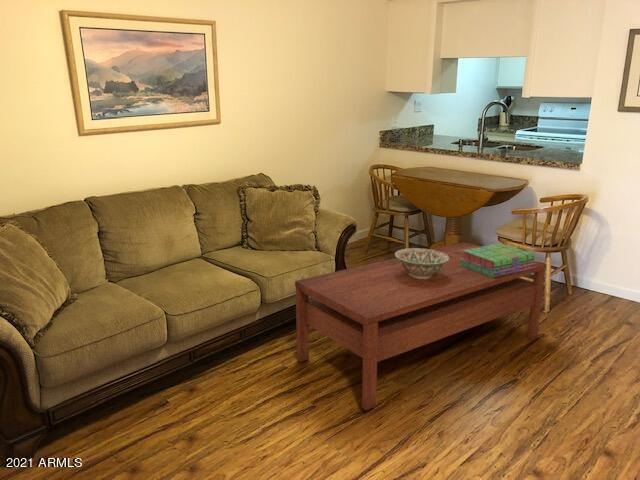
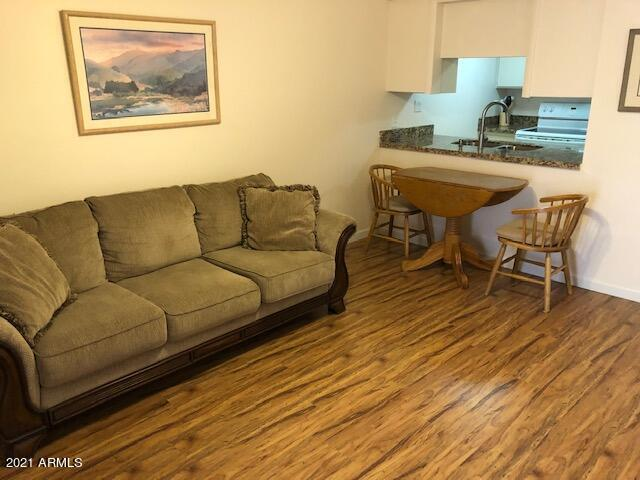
- decorative bowl (421, 264)
- coffee table (424, 310)
- stack of books (497, 259)
